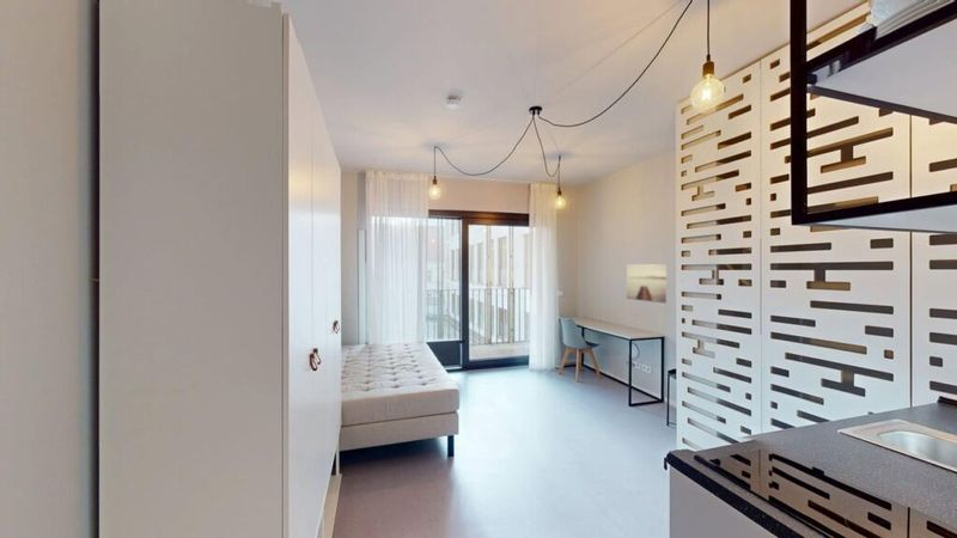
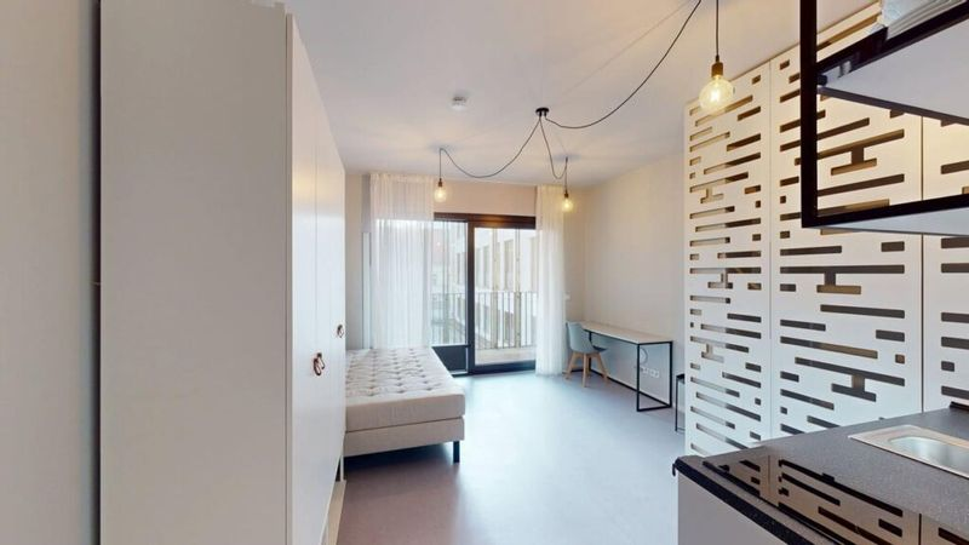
- wall art (645, 282)
